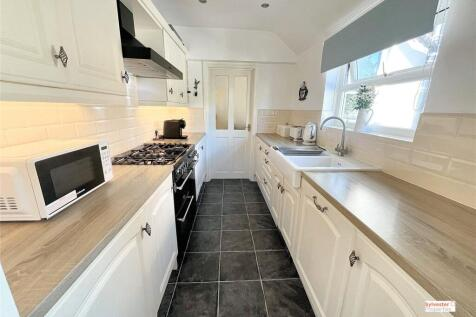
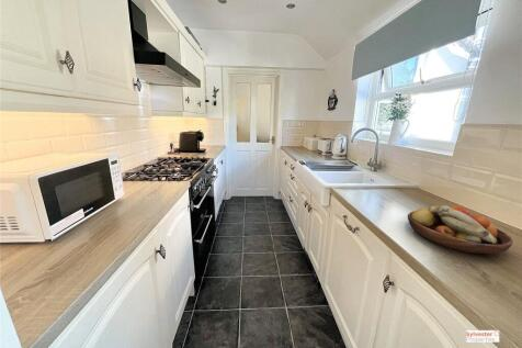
+ fruit bowl (455, 222)
